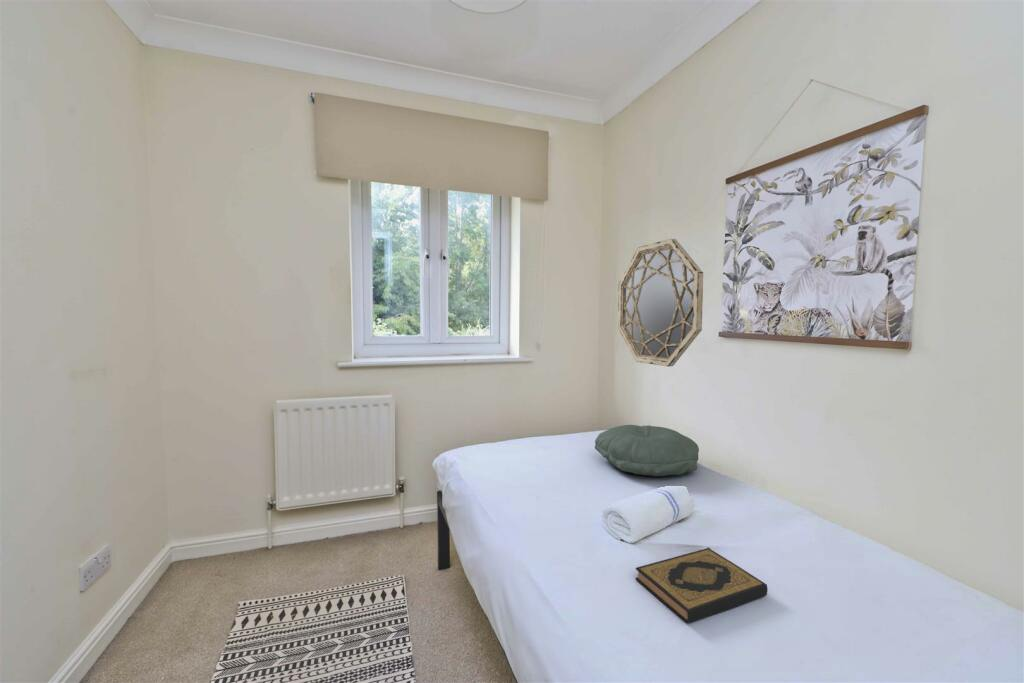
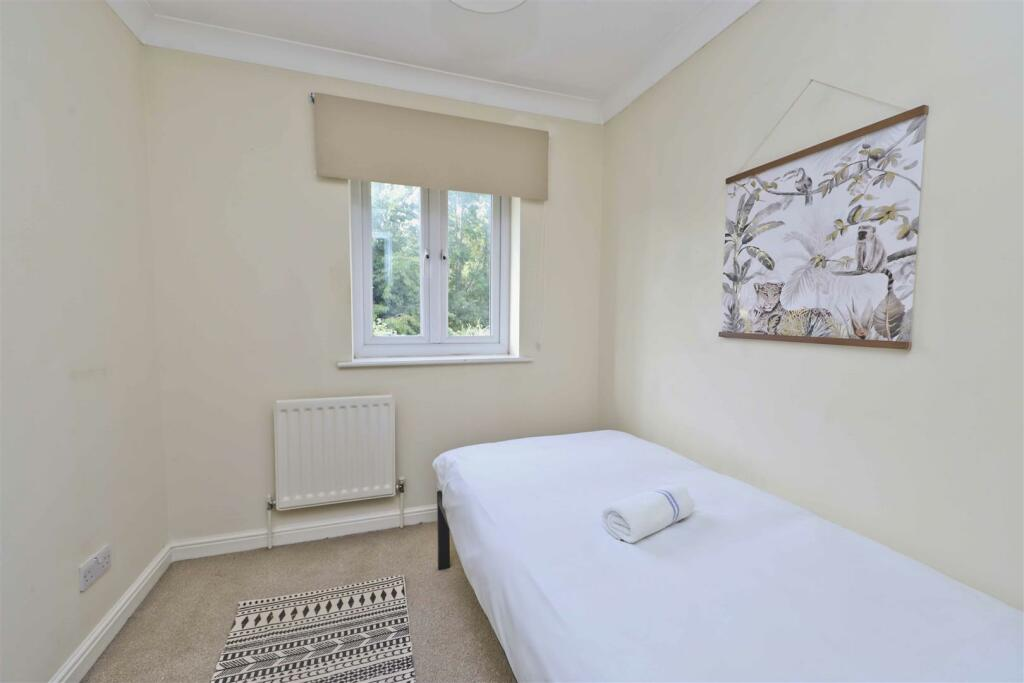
- pillow (647, 447)
- hardback book (699, 581)
- home mirror (654, 304)
